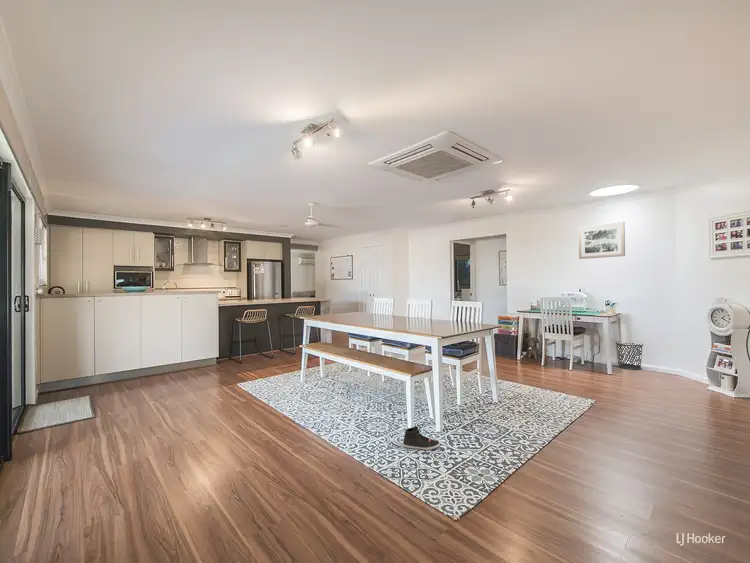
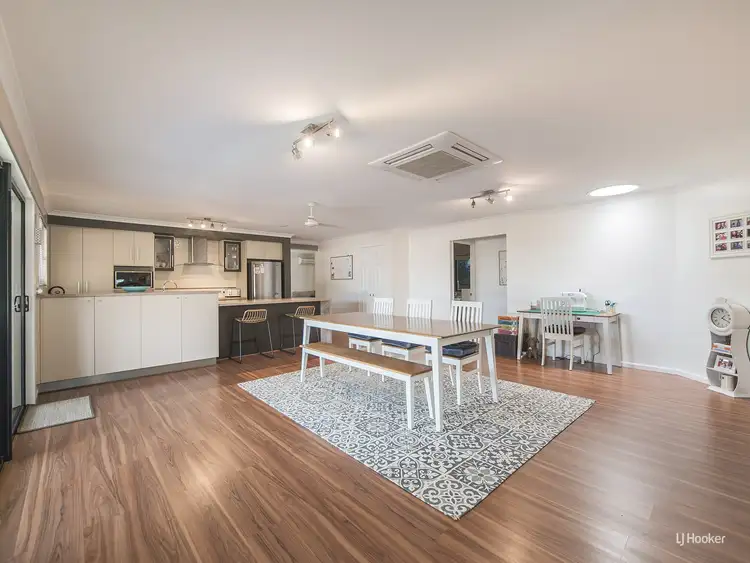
- waste bin (629, 356)
- sneaker (421, 437)
- wall art (600, 241)
